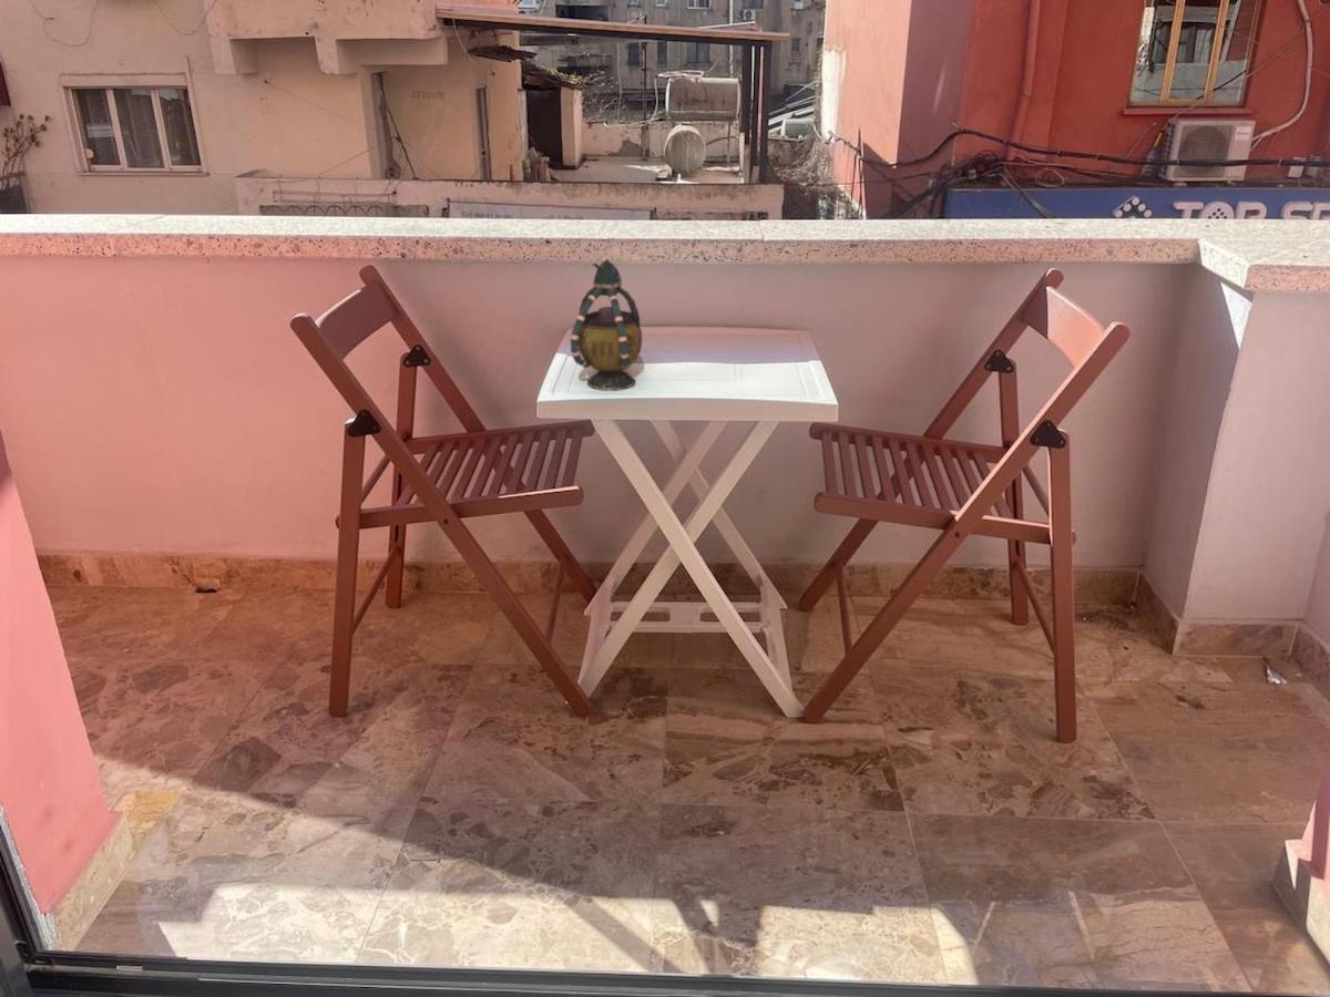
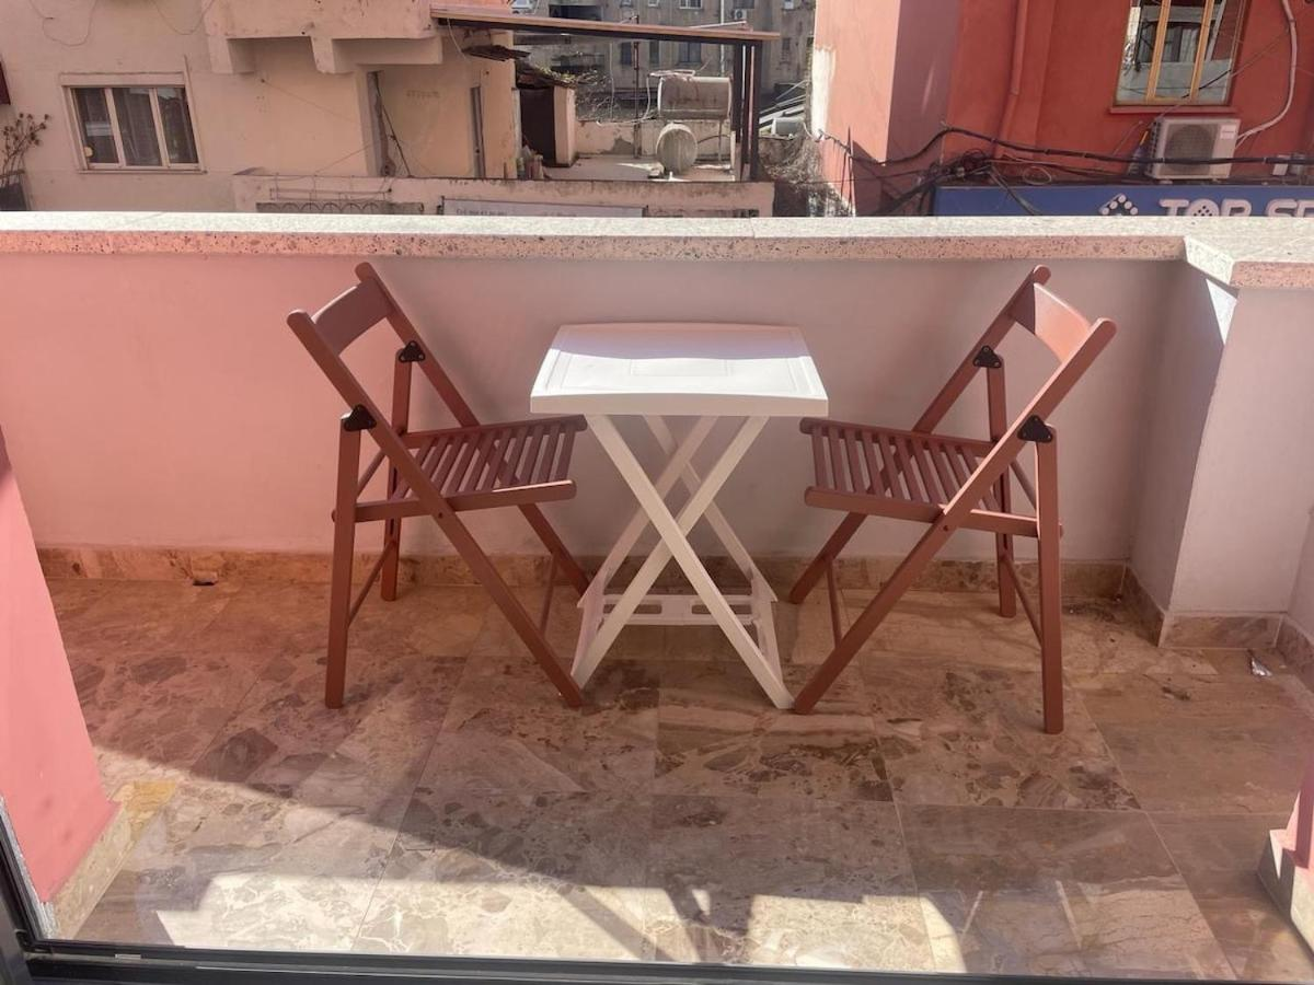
- teapot (613, 317)
